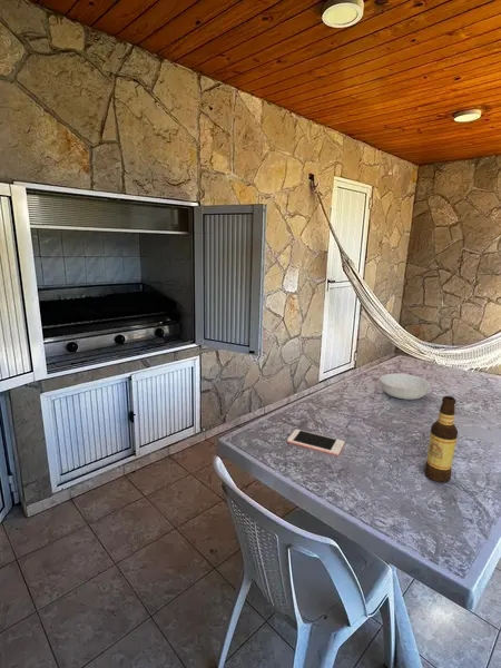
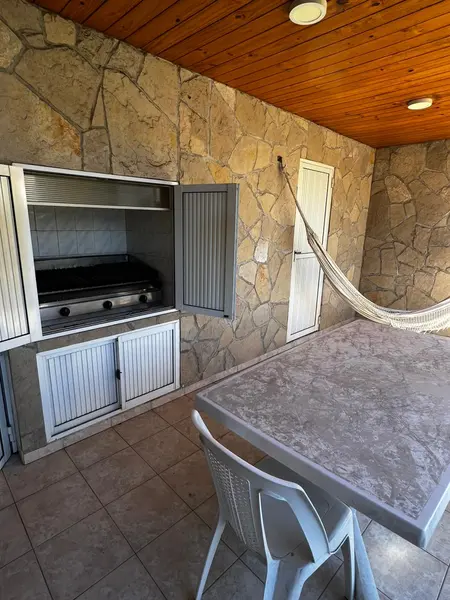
- serving bowl (403, 387)
- bottle (442, 438)
- cell phone (315, 441)
